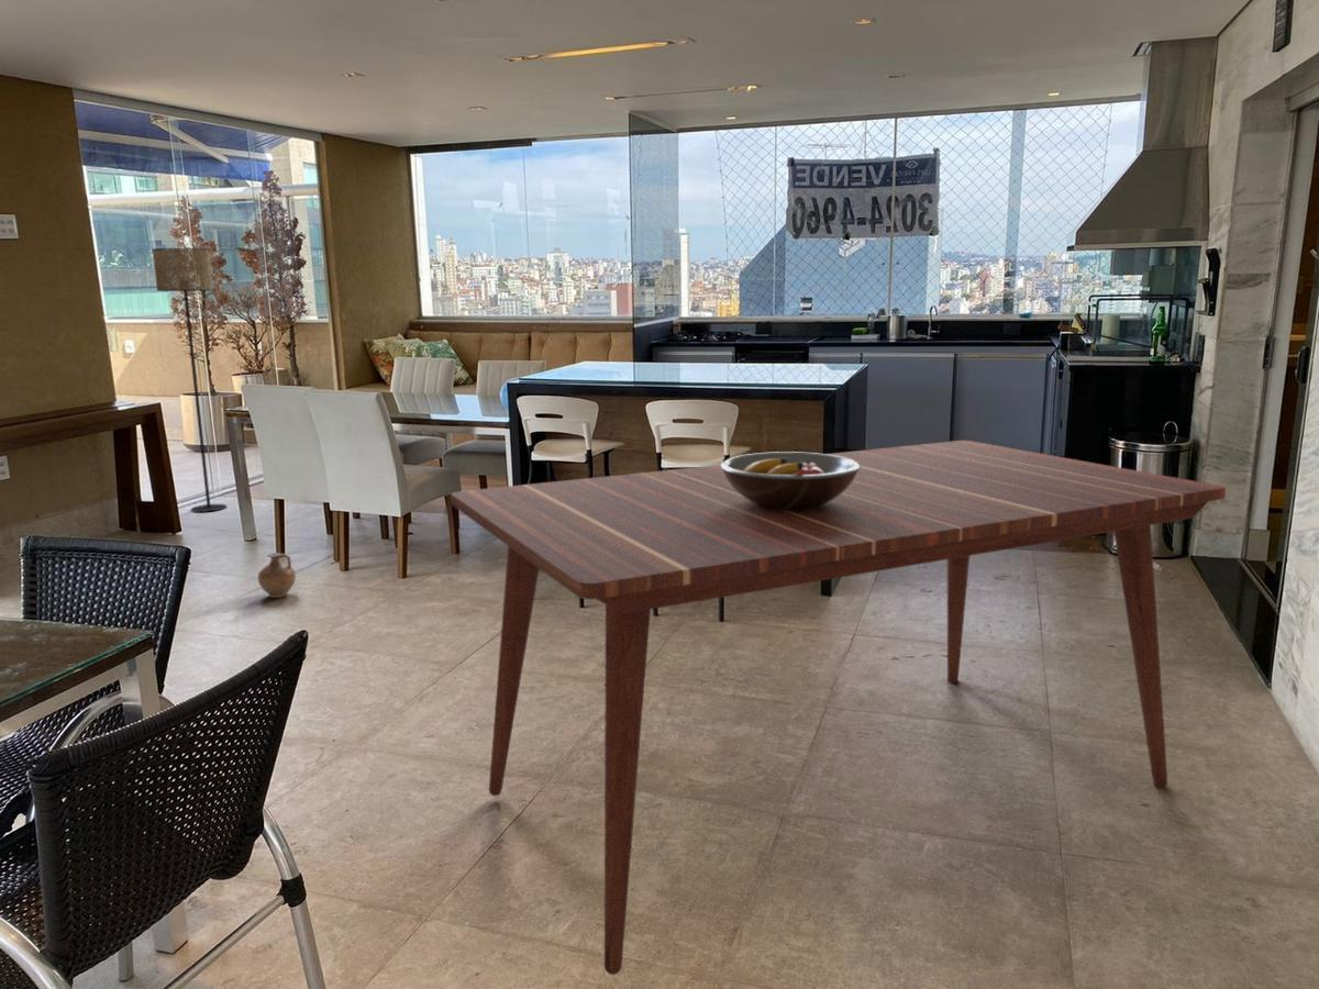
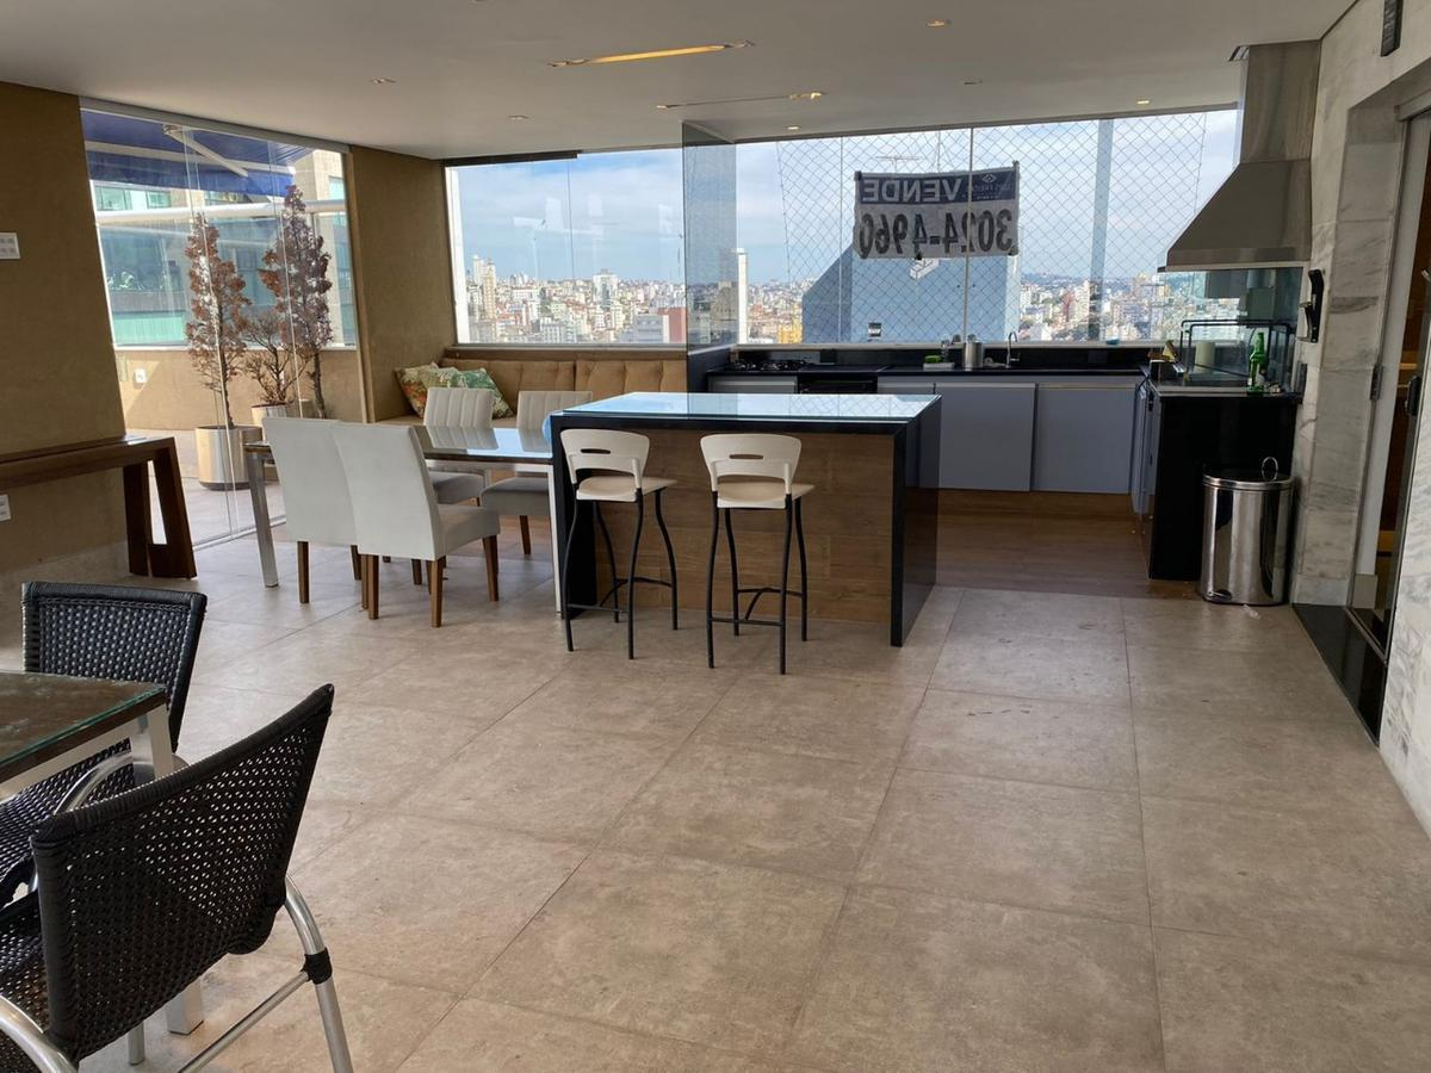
- ceramic jug (276, 575)
- floor lamp (195, 381)
- dining table (819, 580)
- fruit bowl (789, 477)
